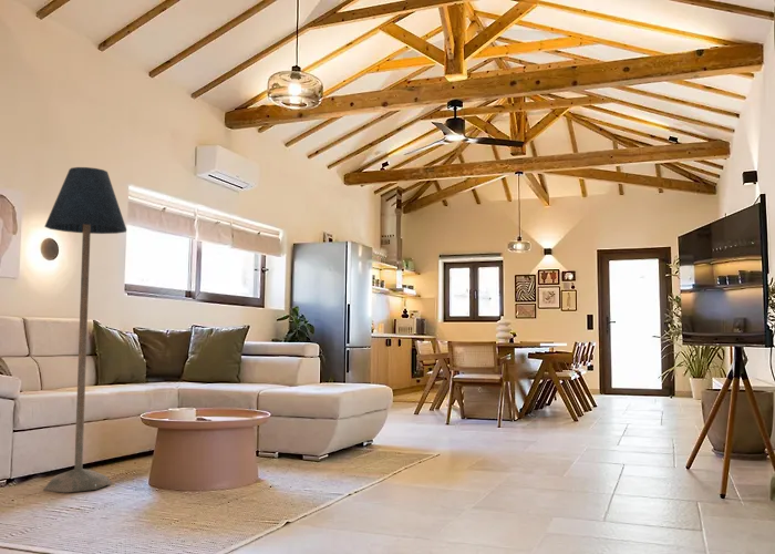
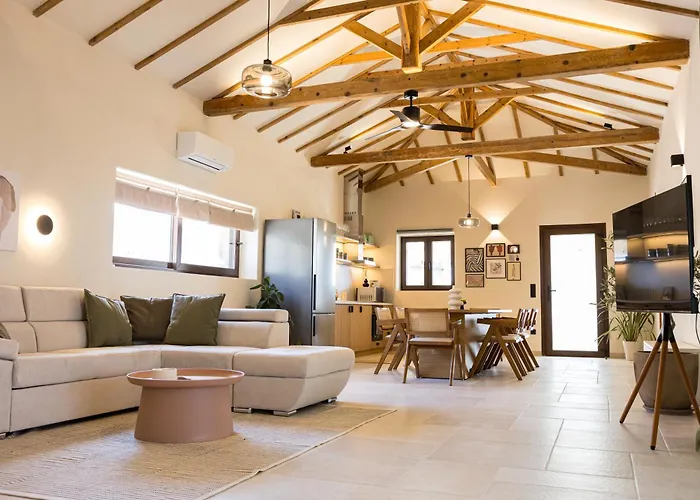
- floor lamp (83, 325)
